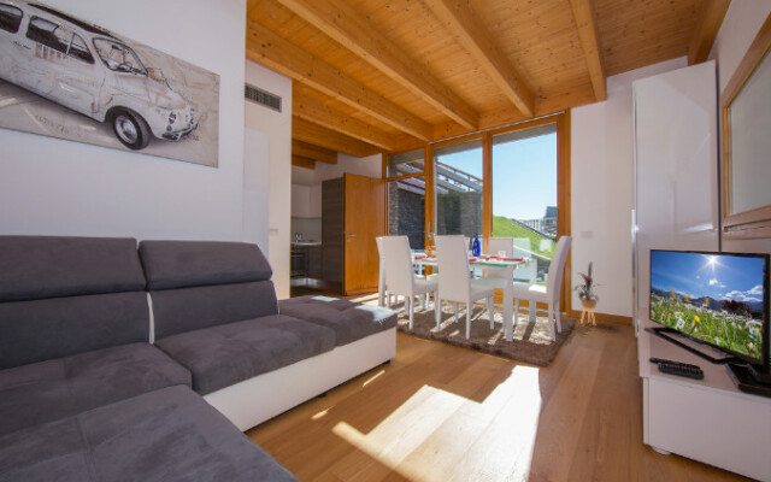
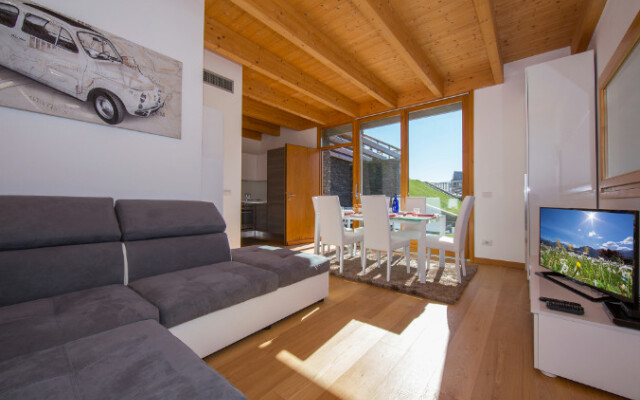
- house plant (584, 293)
